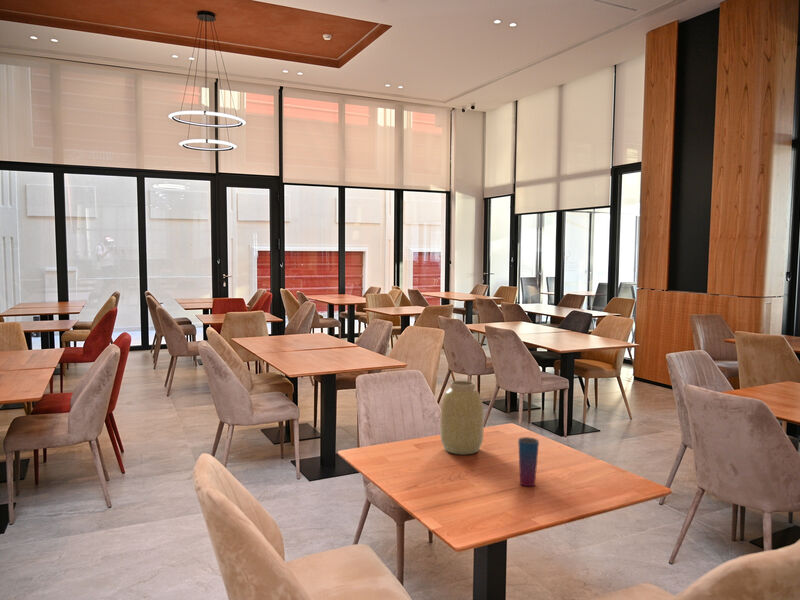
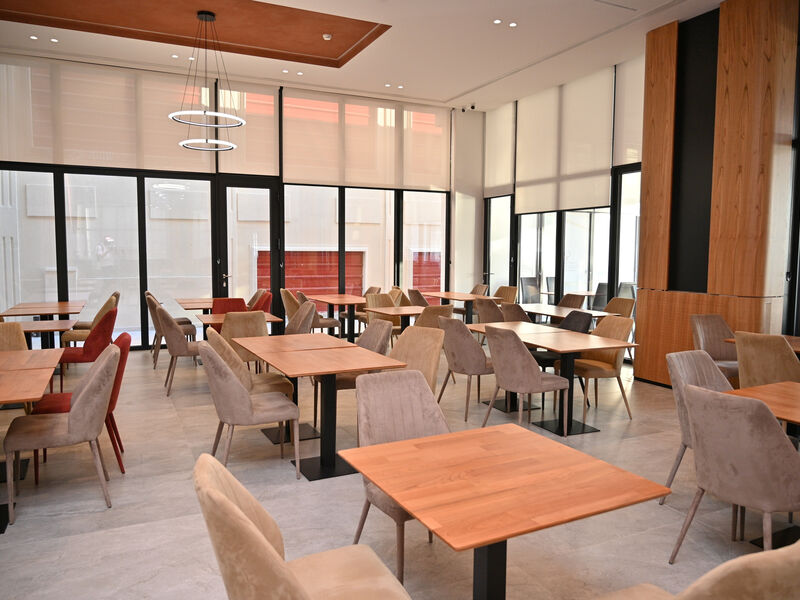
- vase (462, 416)
- cup (528, 461)
